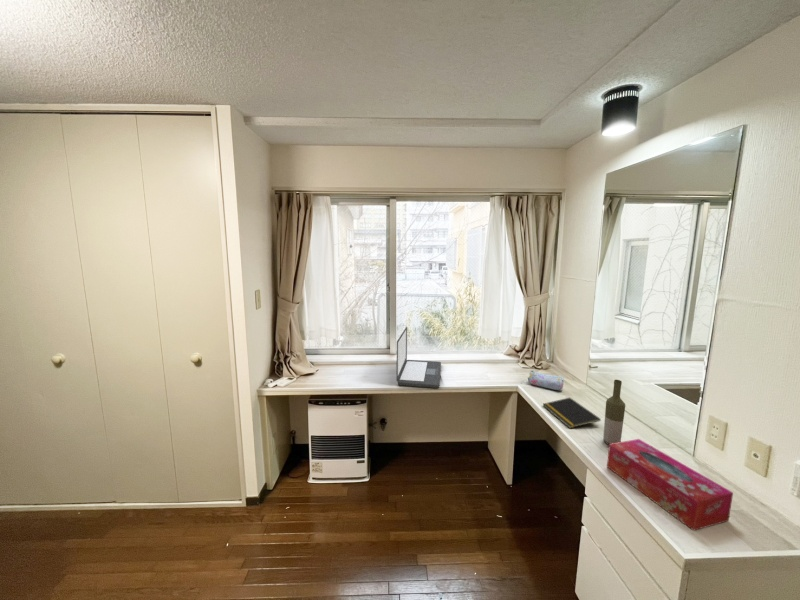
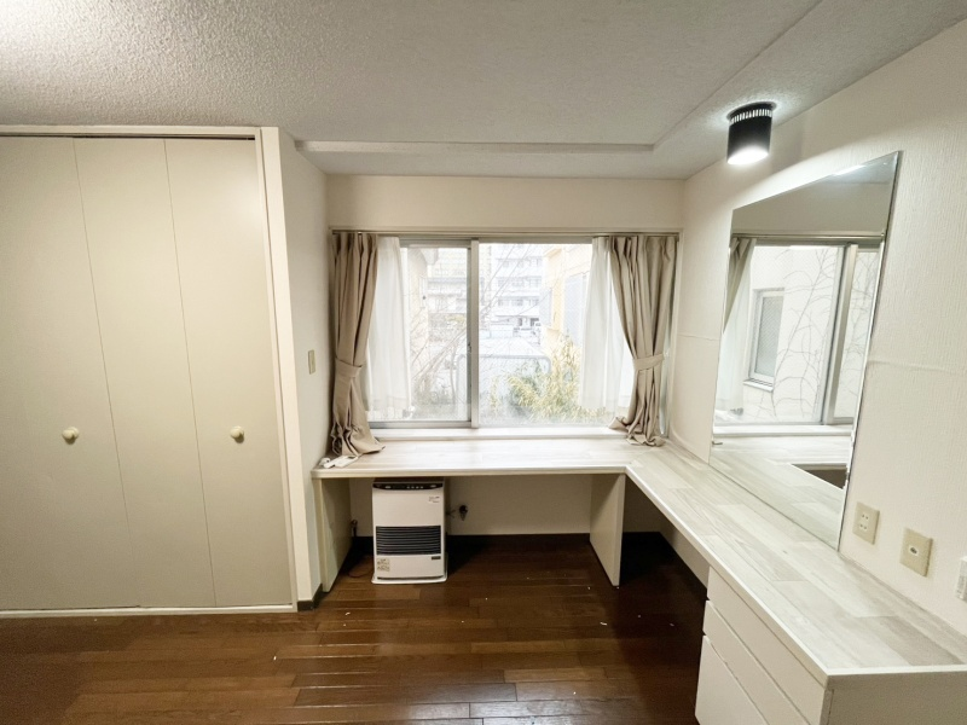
- bottle (614, 412)
- notepad (569, 411)
- tissue box (662, 478)
- laptop (418, 360)
- pencil case (546, 380)
